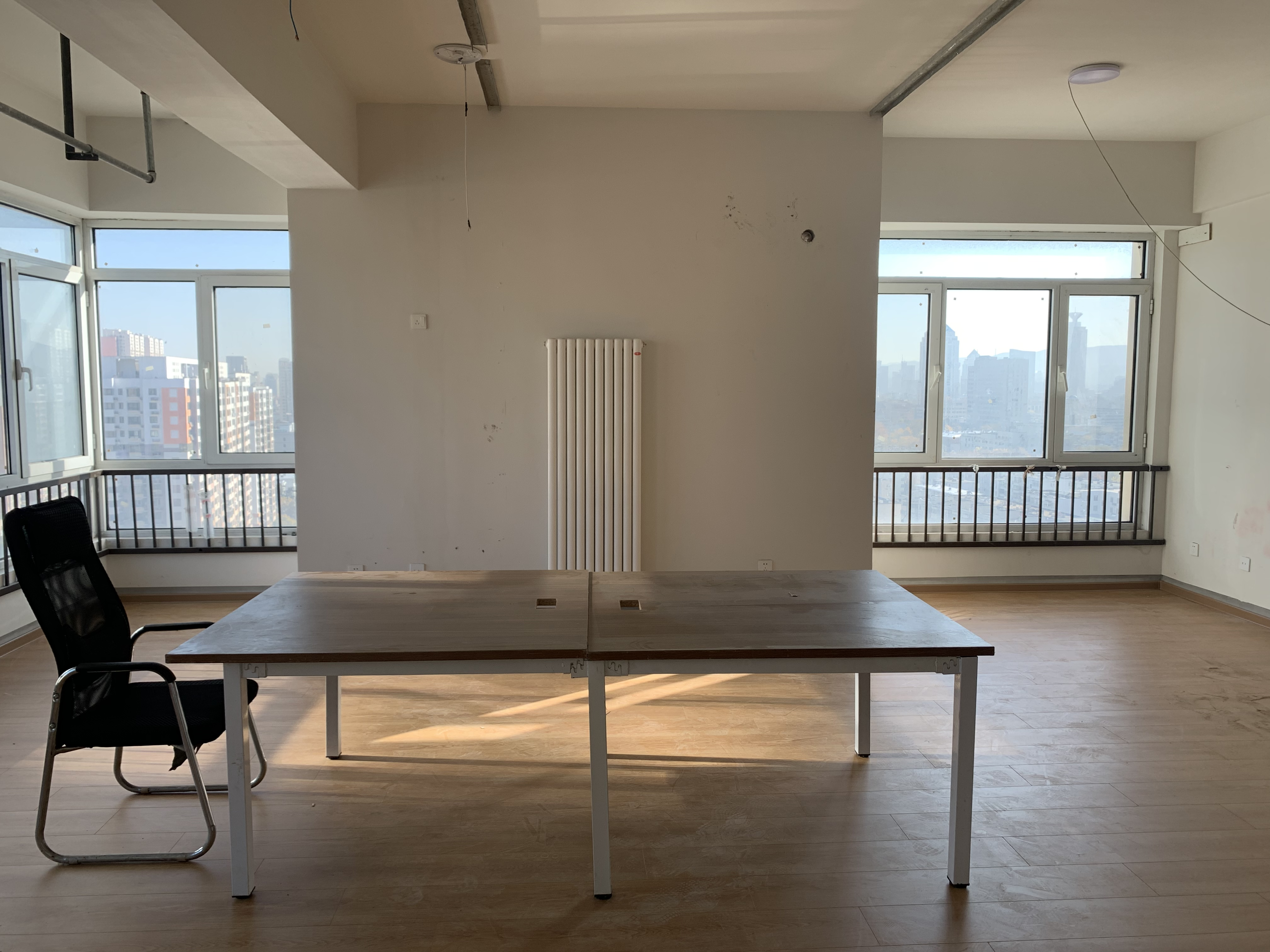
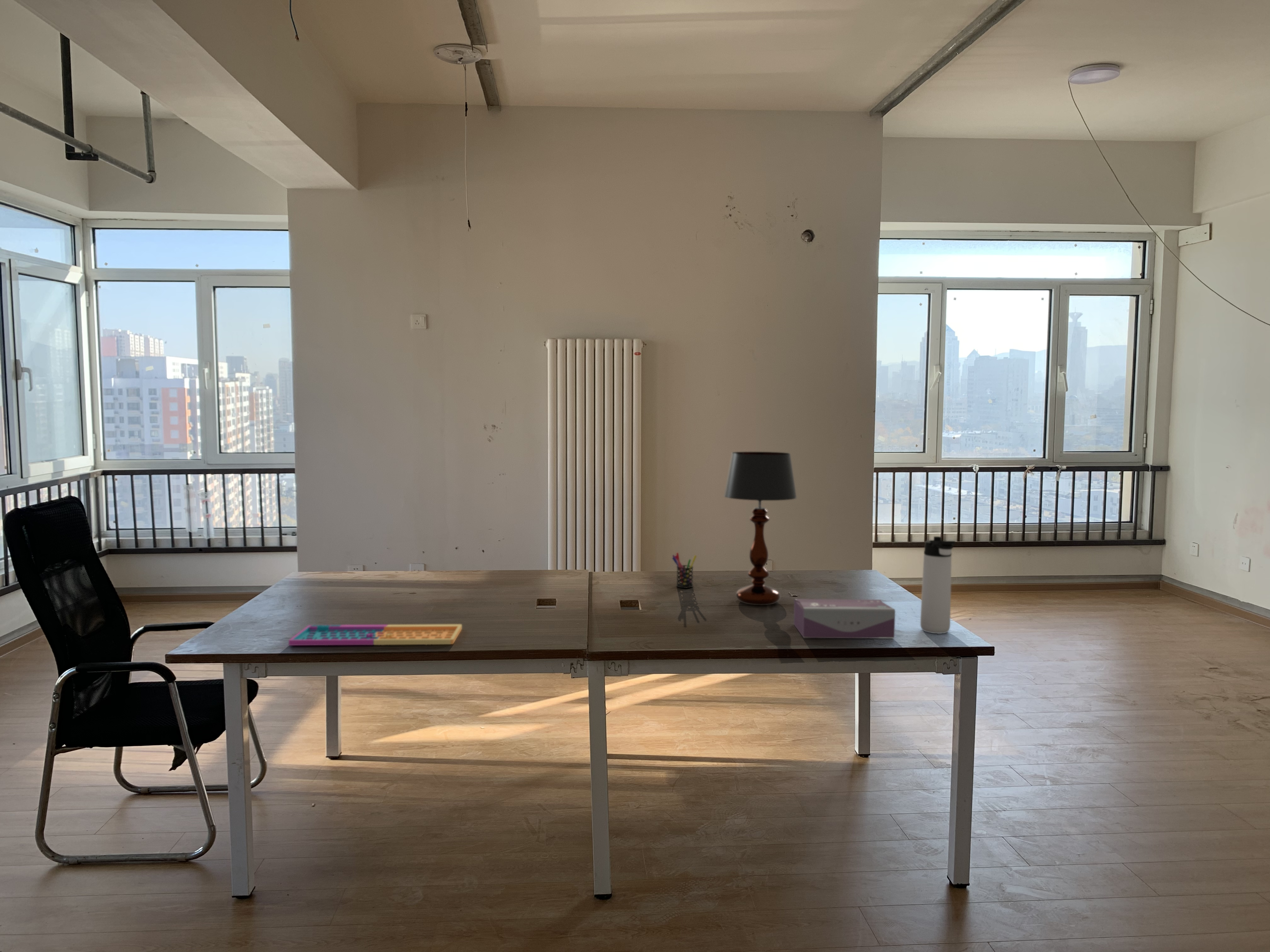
+ keyboard (379, 634)
+ tissue box (843, 617)
+ table lamp (759, 528)
+ pen holder (685, 570)
+ thermos bottle (939, 585)
